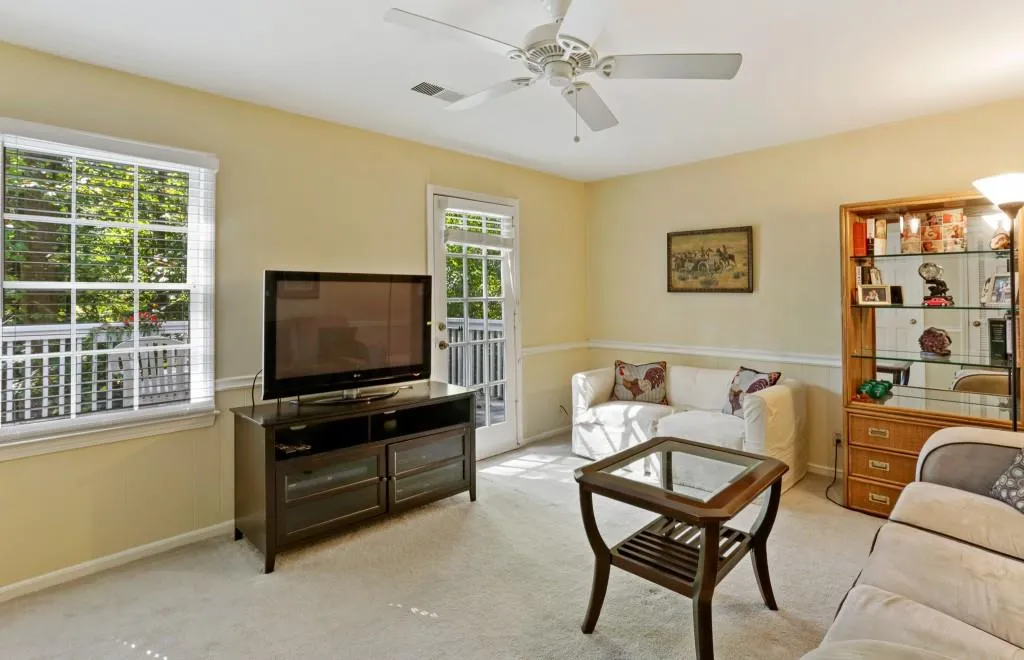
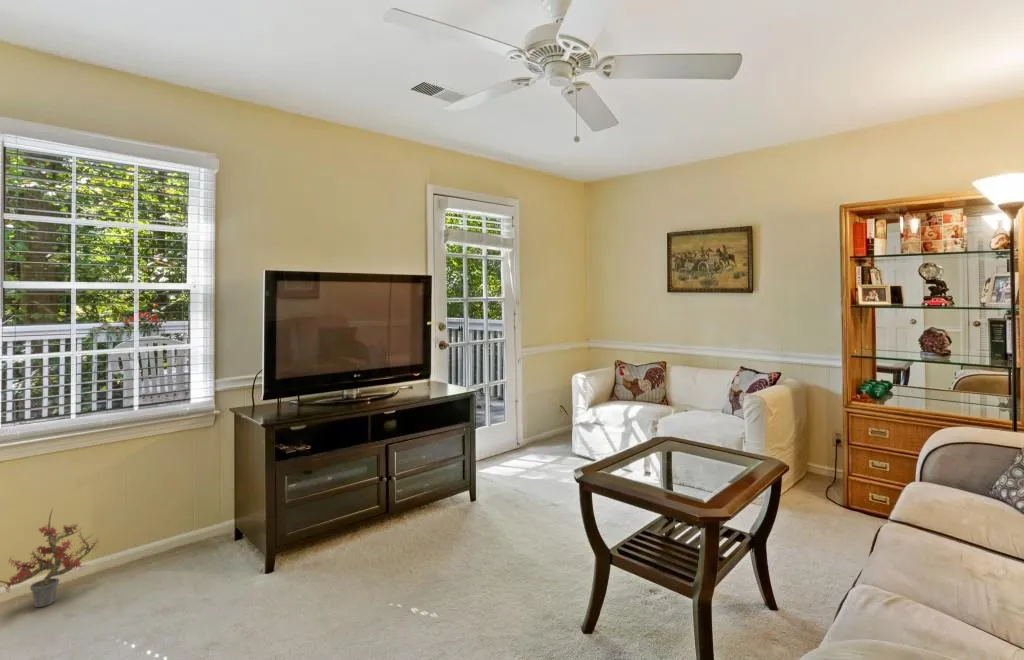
+ potted plant (48, 554)
